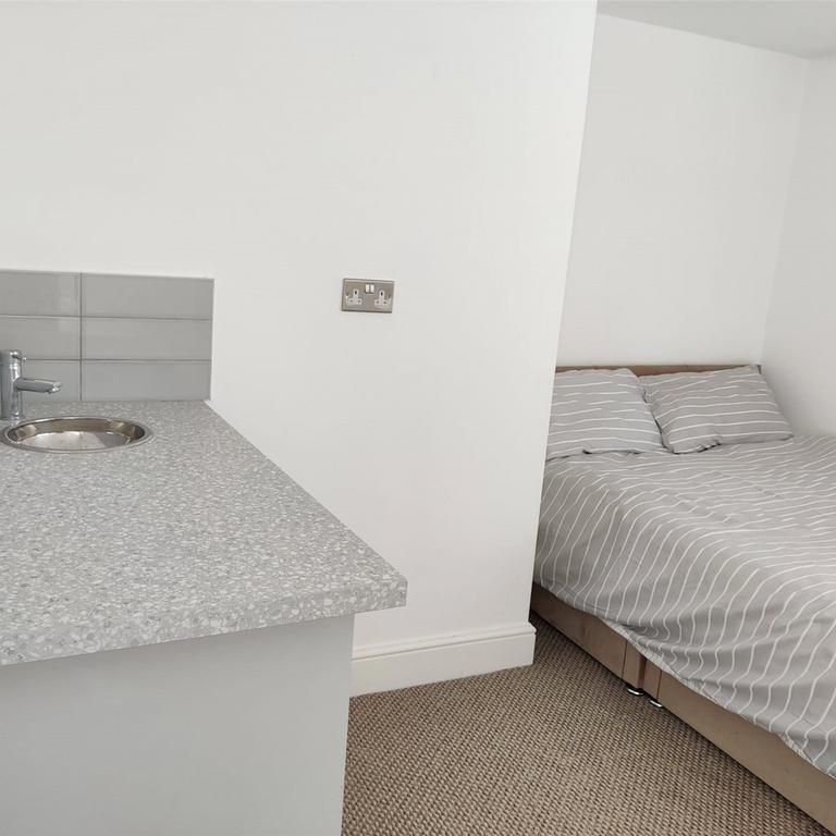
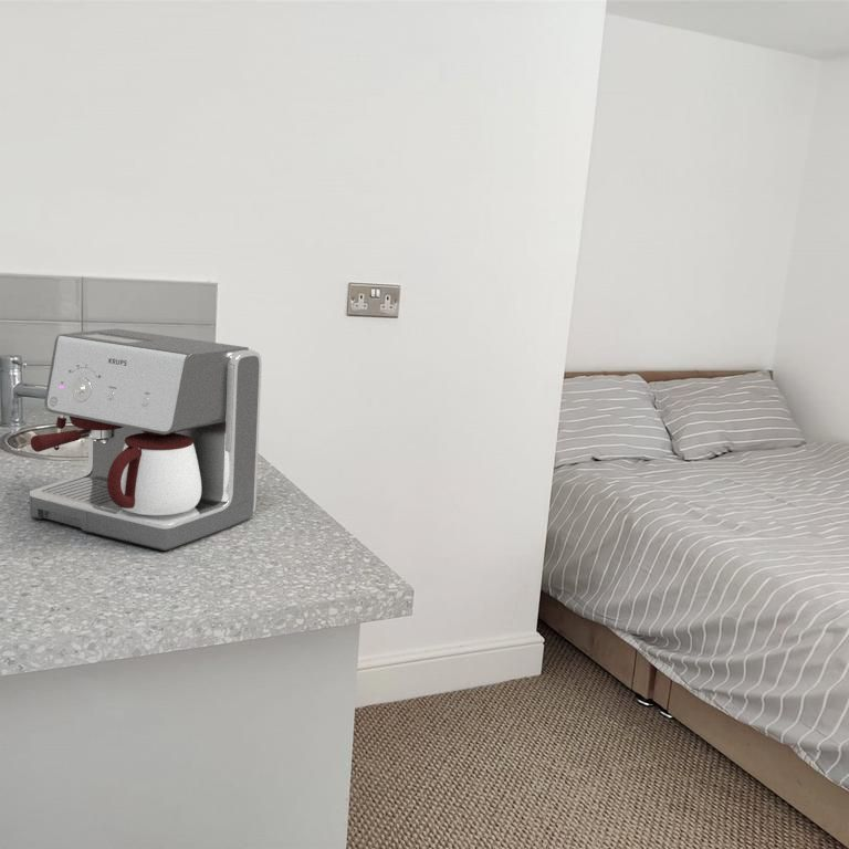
+ coffee maker (146, 429)
